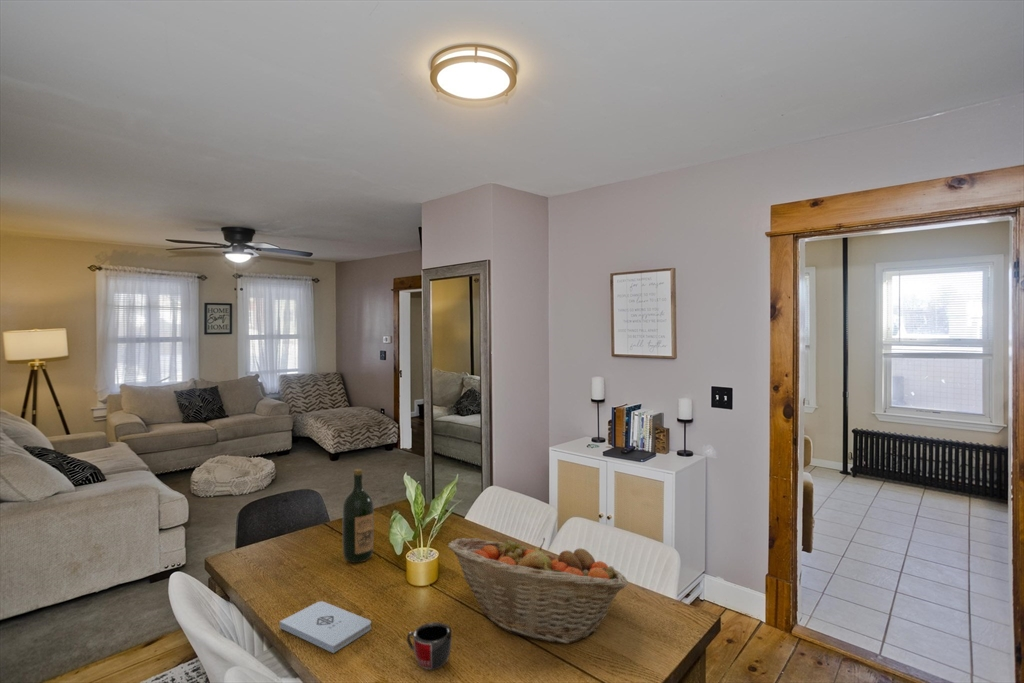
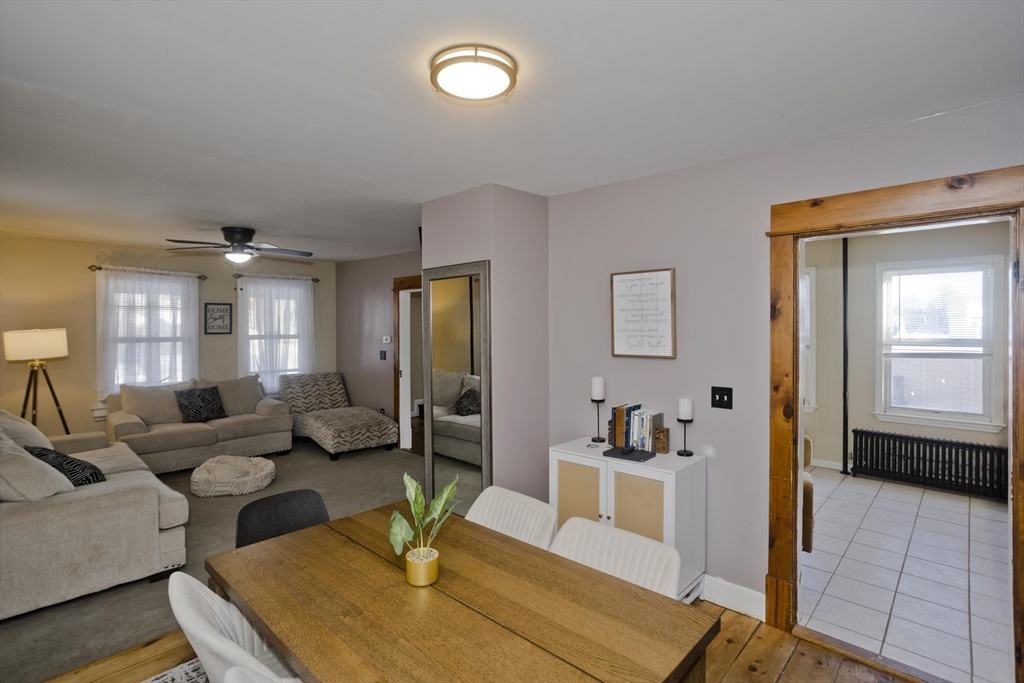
- wine bottle (358, 514)
- fruit basket (534, 575)
- mug (427, 645)
- notepad (326, 624)
